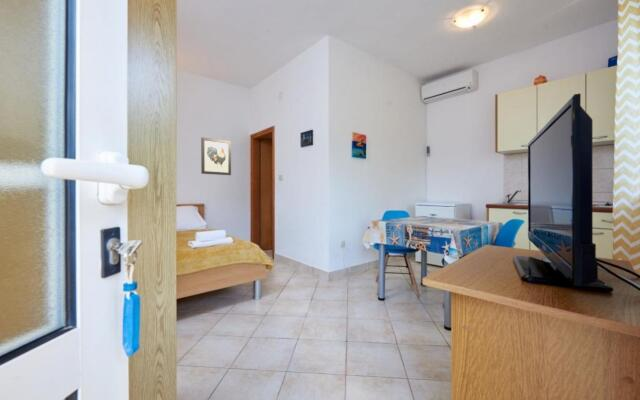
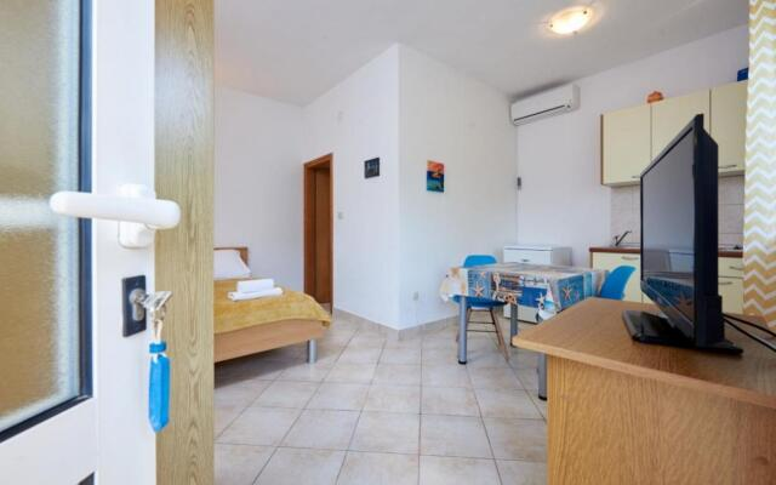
- wall art (216, 157)
